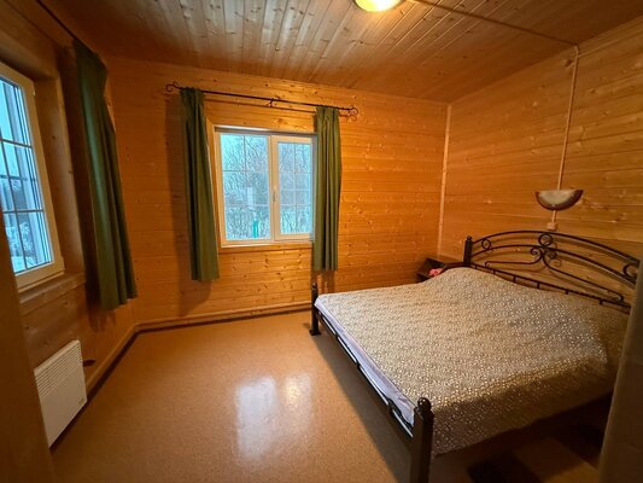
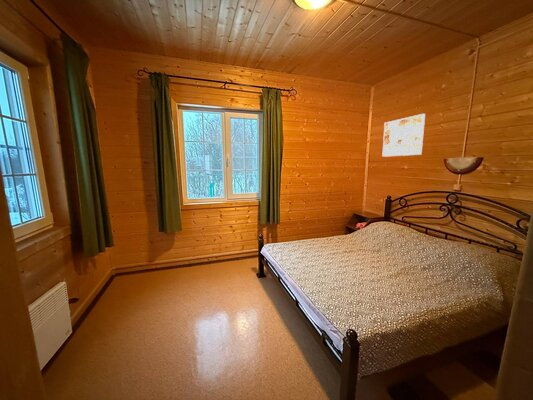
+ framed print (401, 137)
